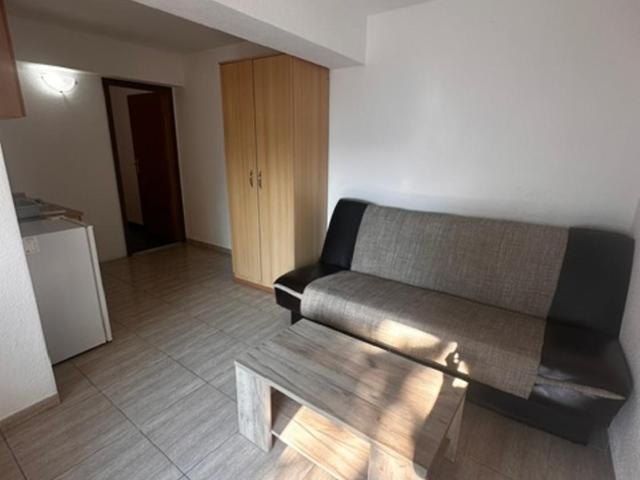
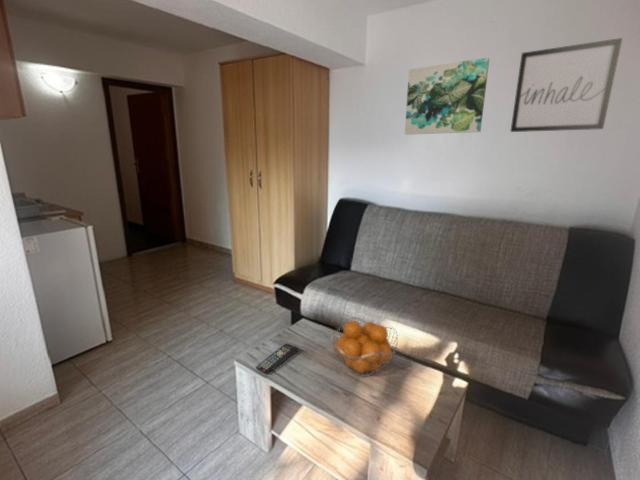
+ remote control (278, 357)
+ fruit basket (363, 346)
+ wall art (443, 99)
+ wall art (560, 89)
